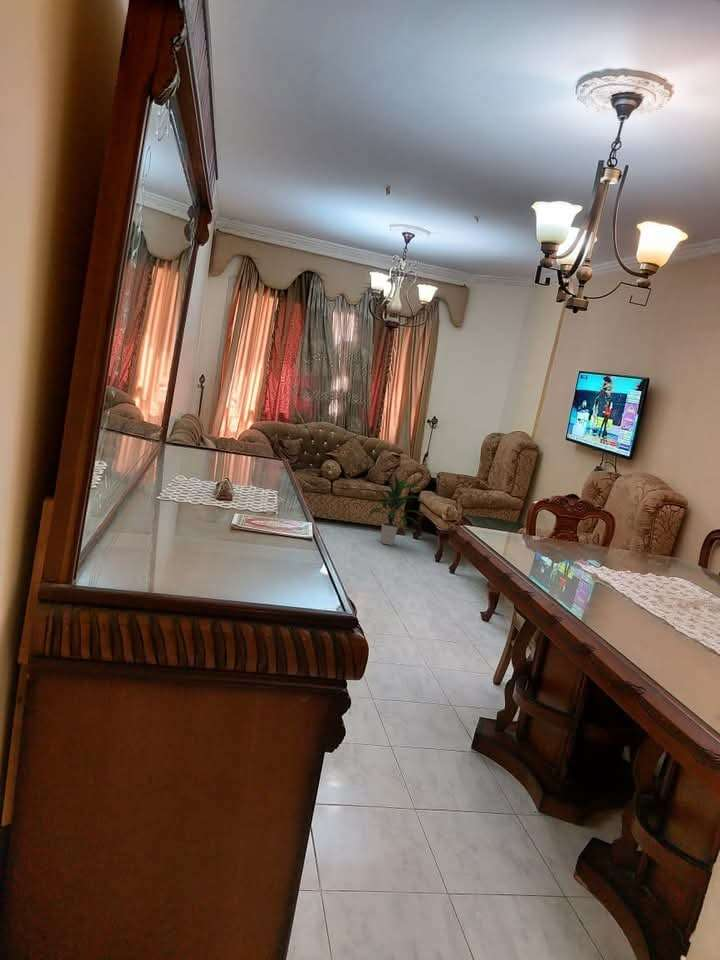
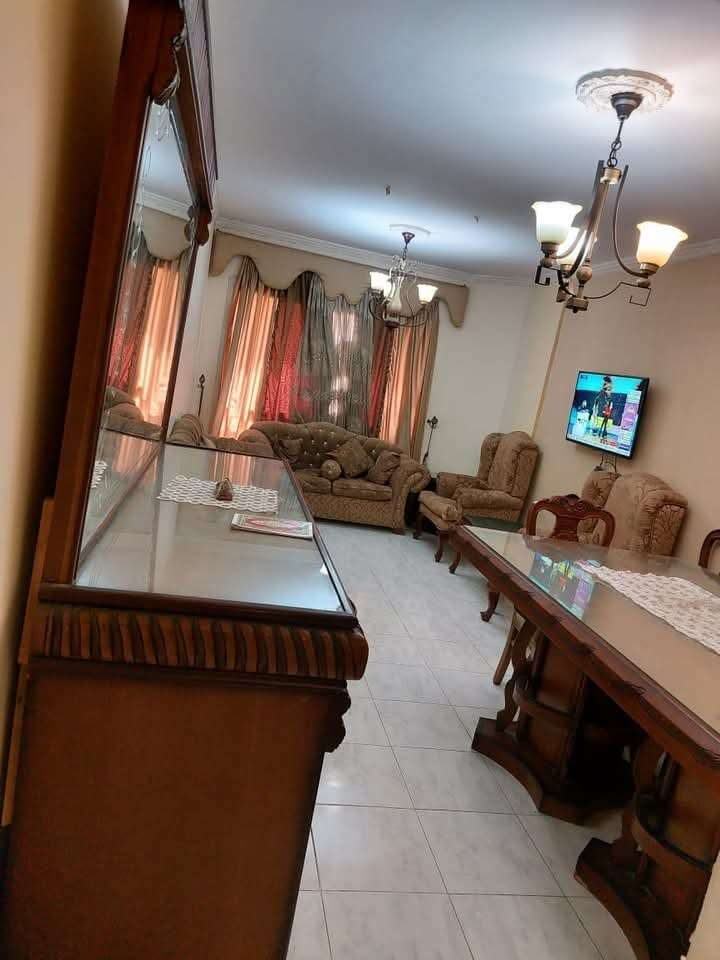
- indoor plant (394, 508)
